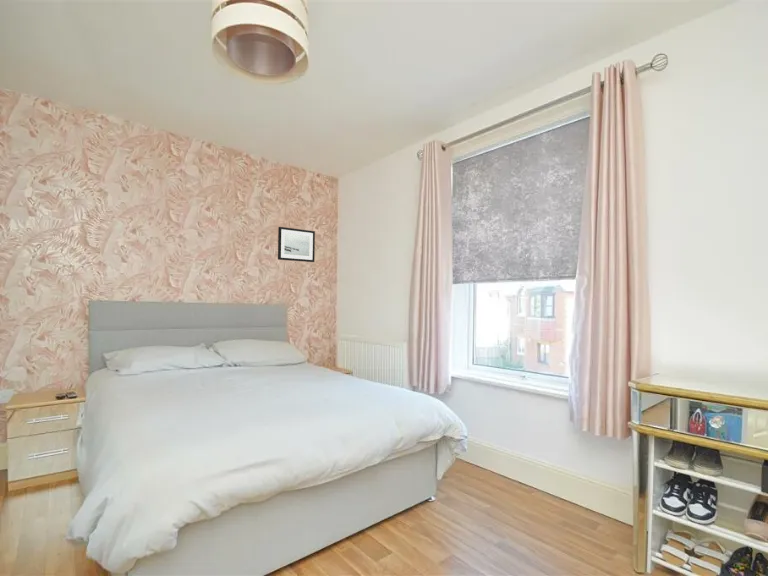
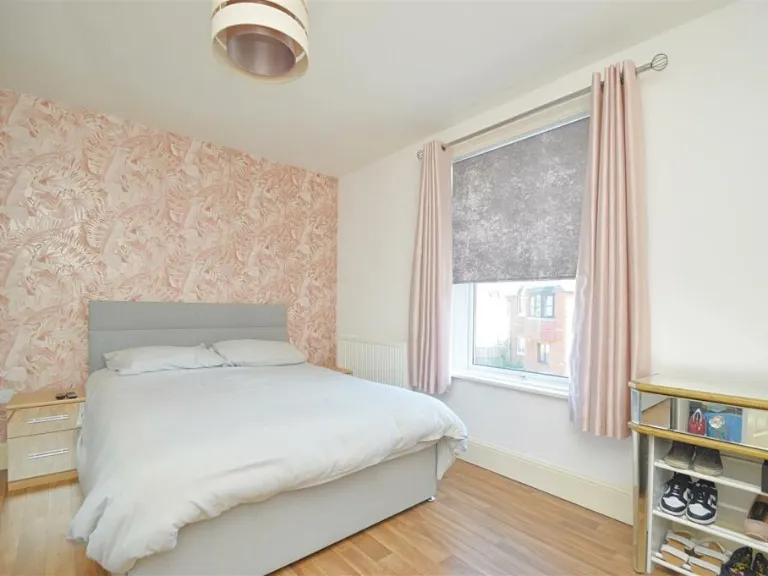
- wall art (296, 245)
